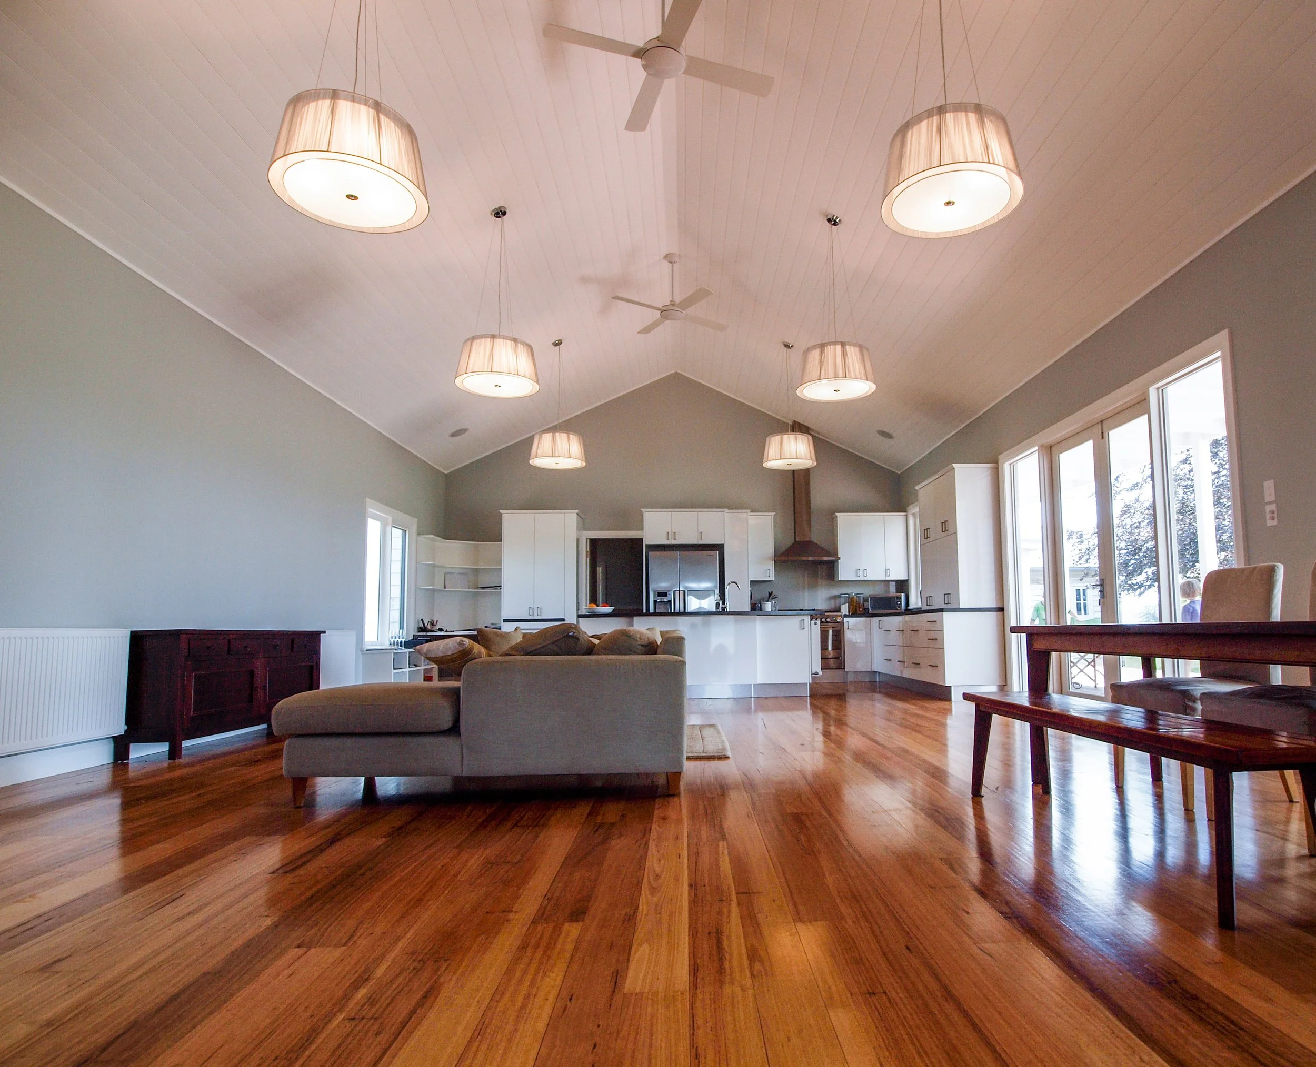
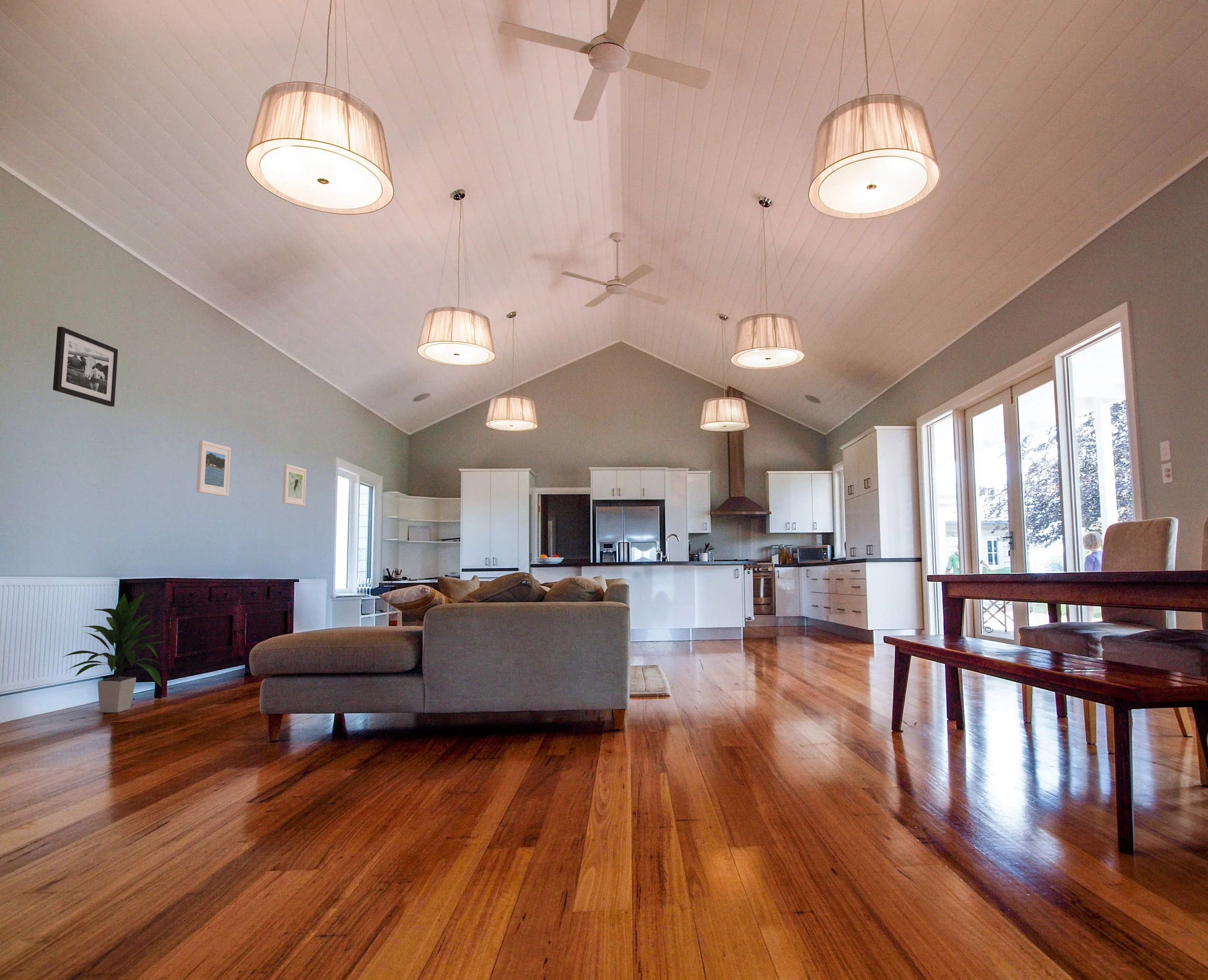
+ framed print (295, 486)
+ indoor plant (121, 652)
+ picture frame (87, 368)
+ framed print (214, 469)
